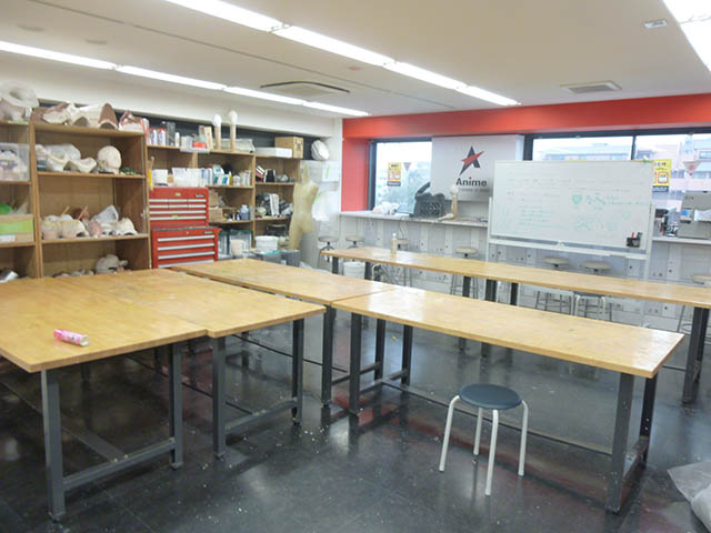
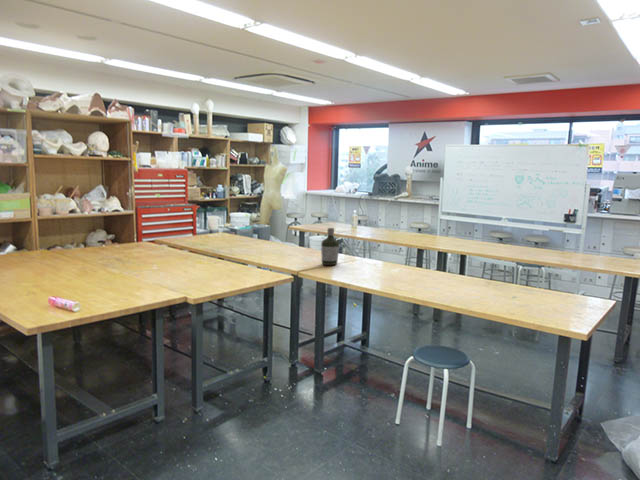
+ bottle (330, 246)
